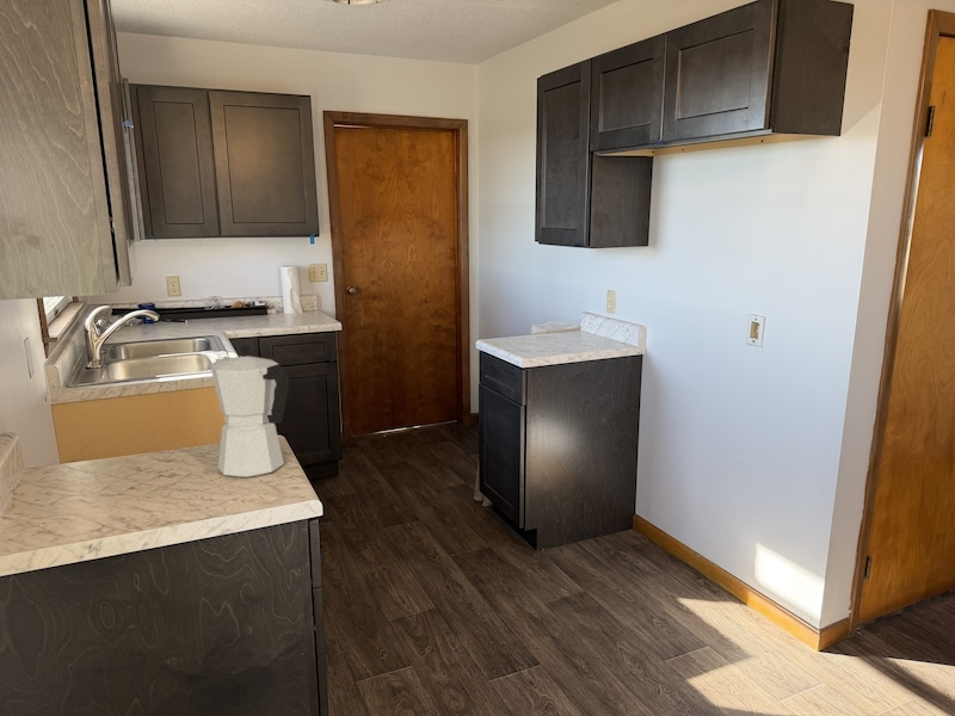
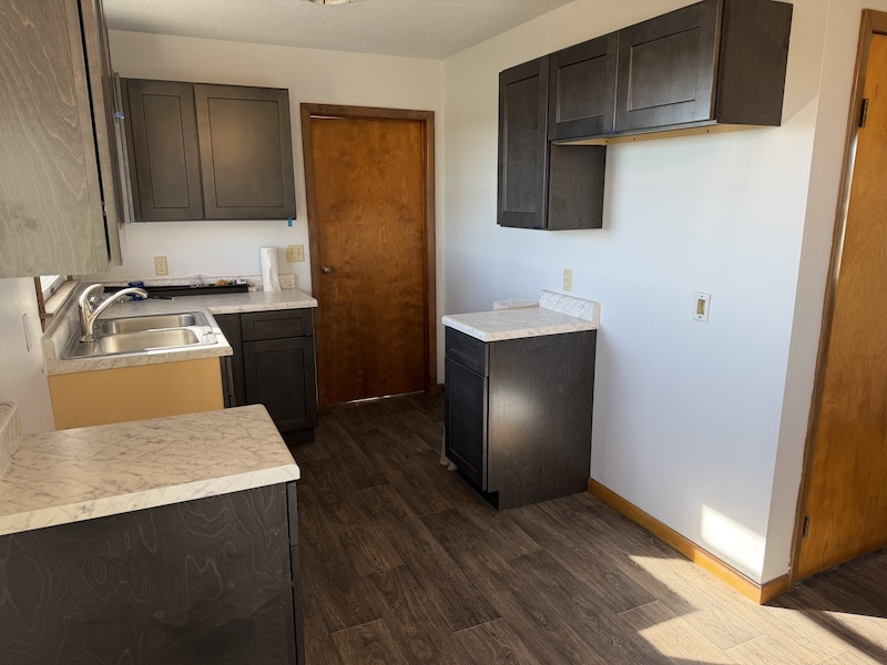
- moka pot (252, 407)
